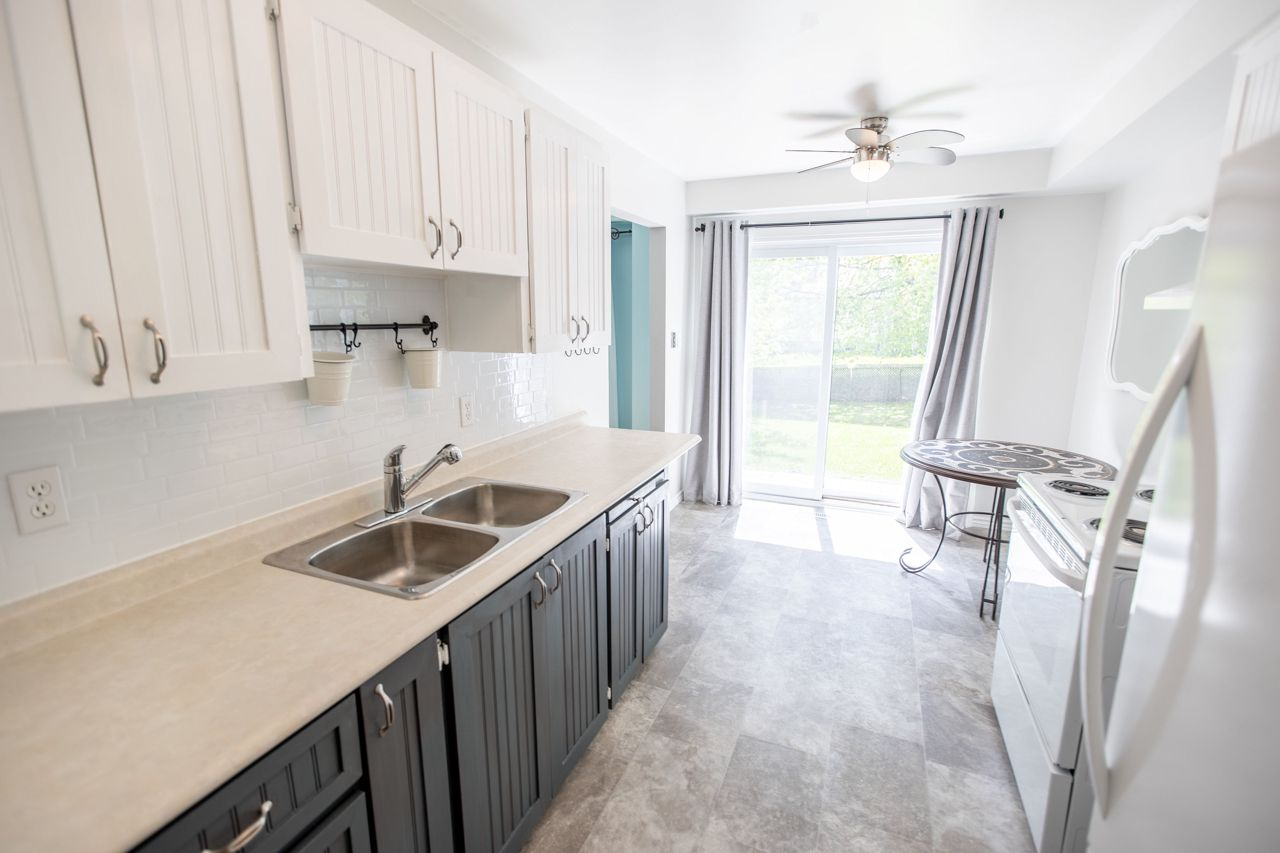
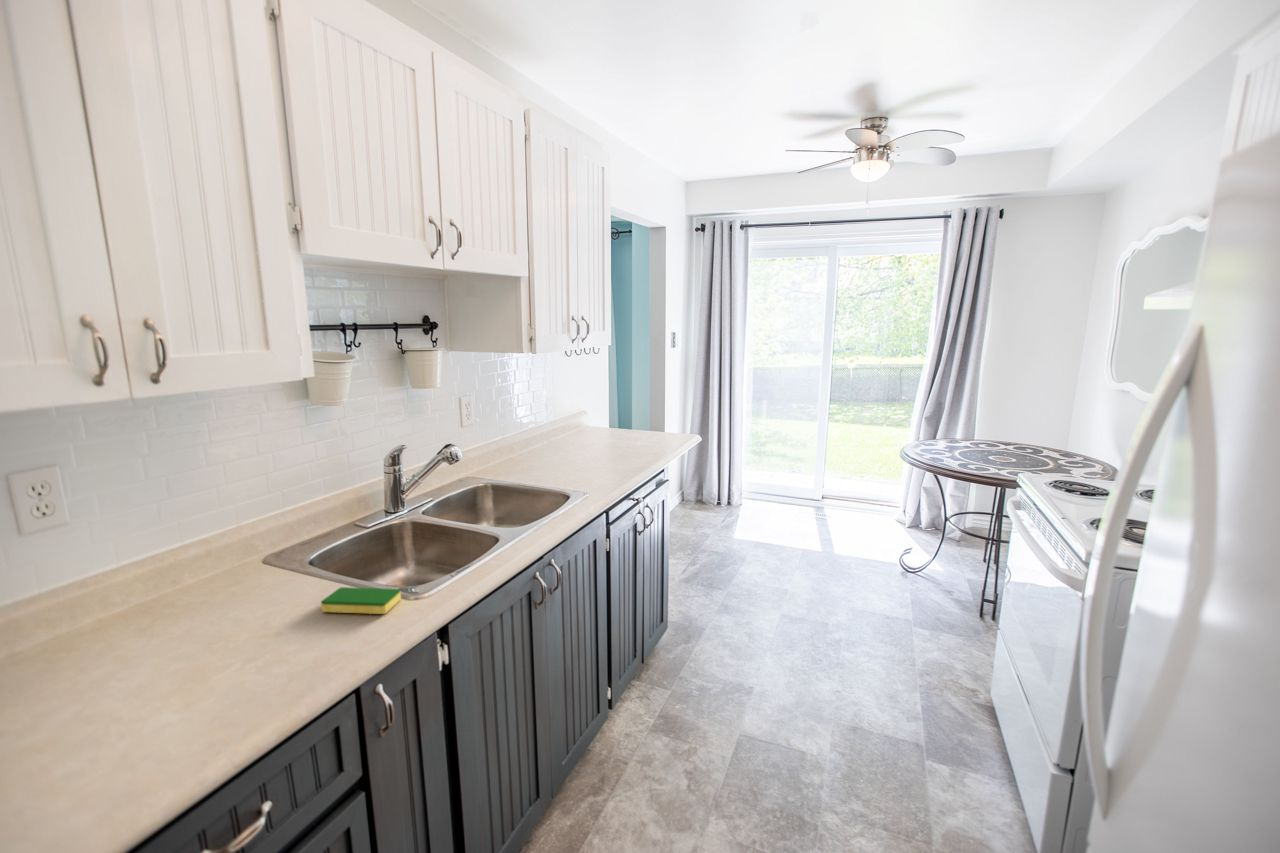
+ dish sponge (362, 600)
